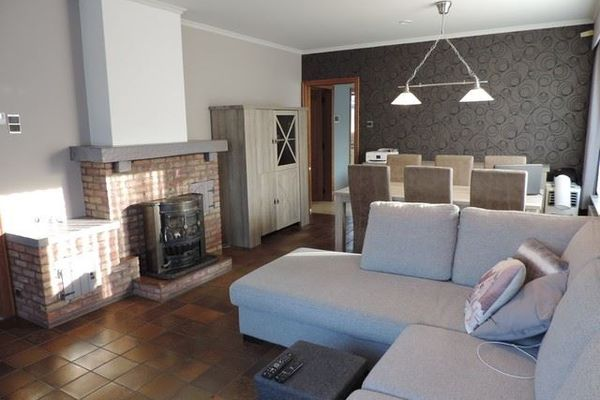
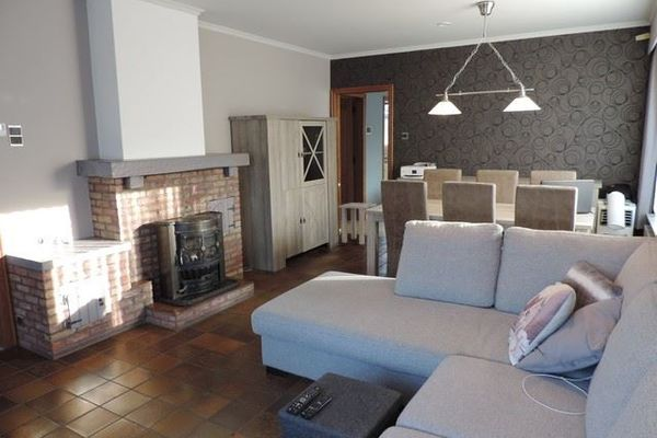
+ side table (359, 222)
